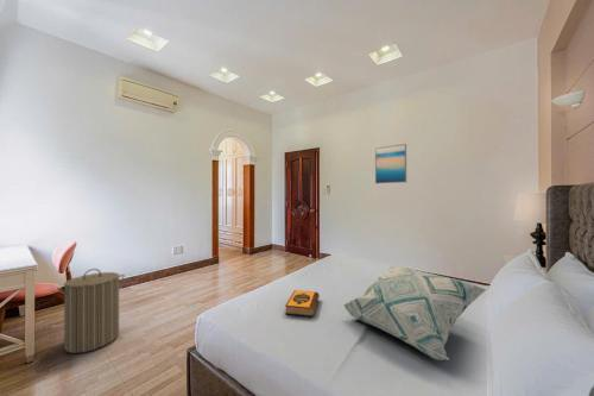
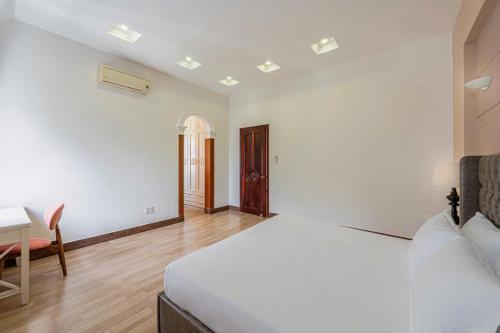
- decorative pillow (411, 301)
- wall art (390, 164)
- laundry hamper (93, 304)
- hardback book (303, 302)
